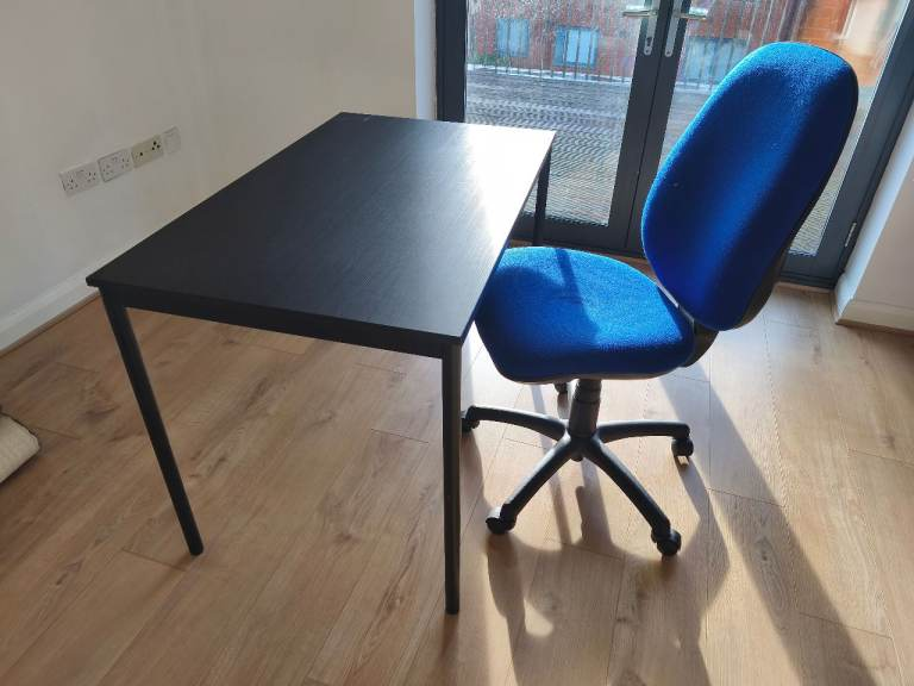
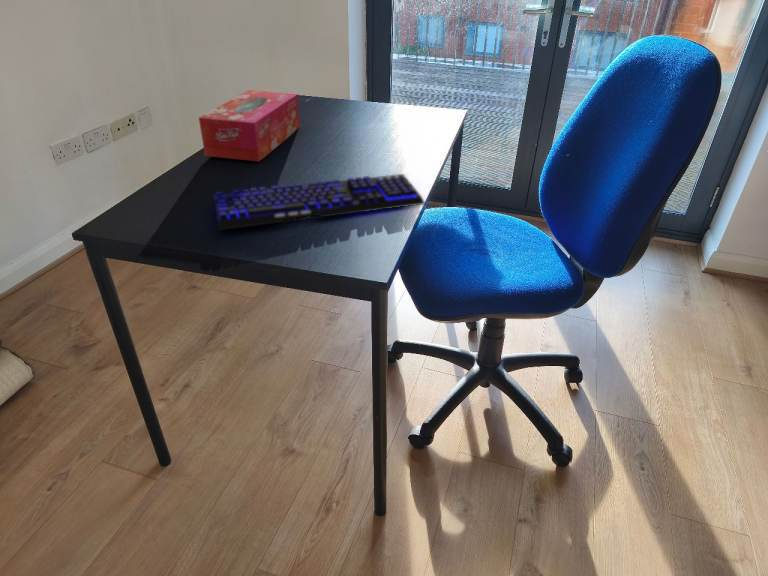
+ keyboard (319, 198)
+ tissue box (253, 123)
